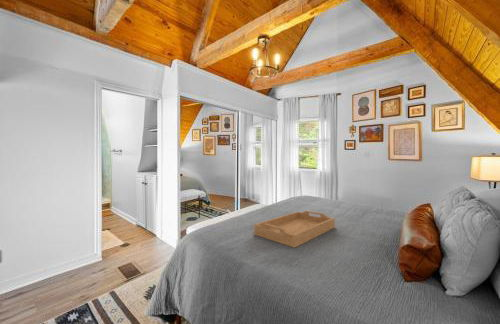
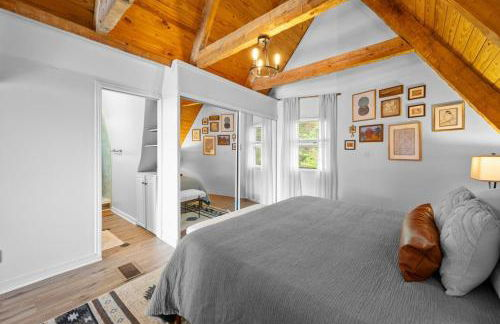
- serving tray (296, 224)
